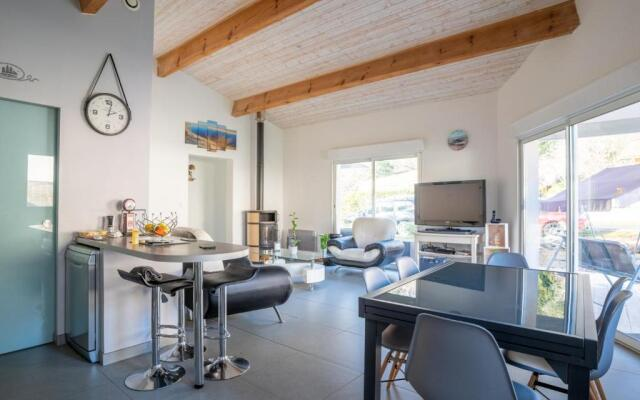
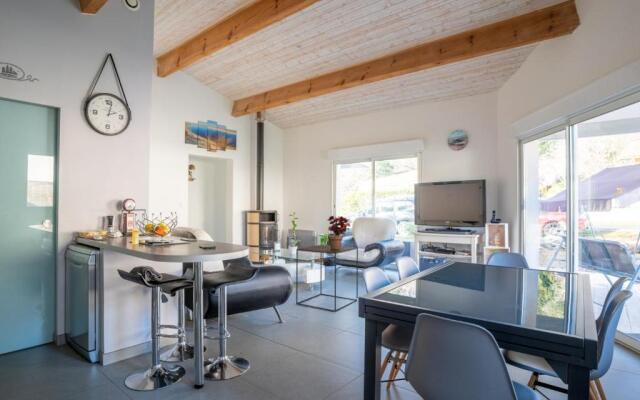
+ side table (321, 275)
+ potted plant (337, 232)
